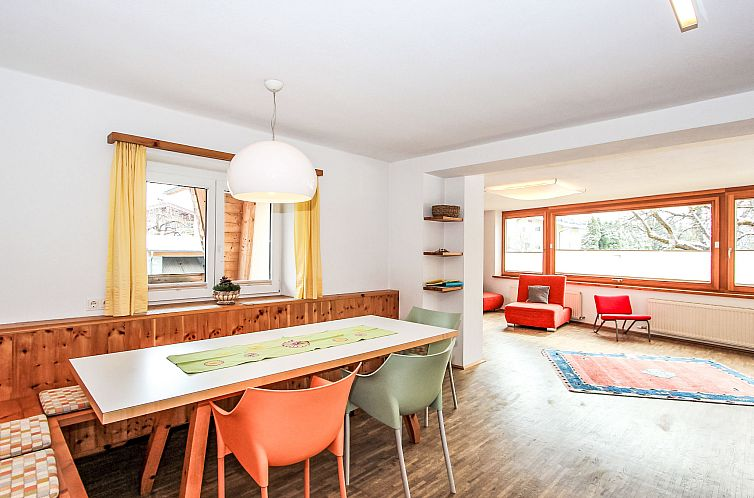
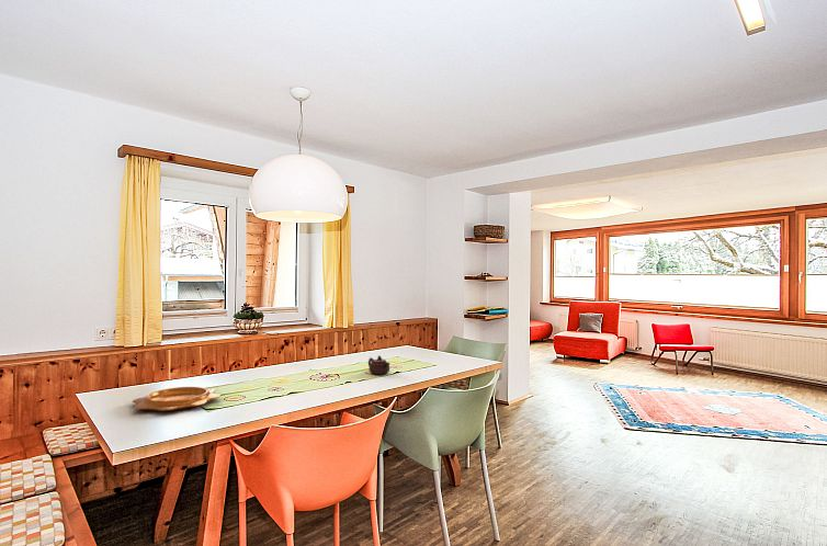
+ decorative bowl (178, 397)
+ teapot (378, 364)
